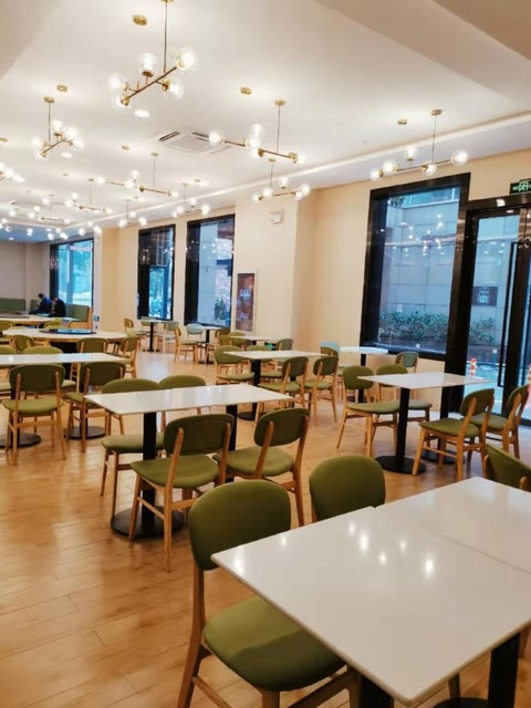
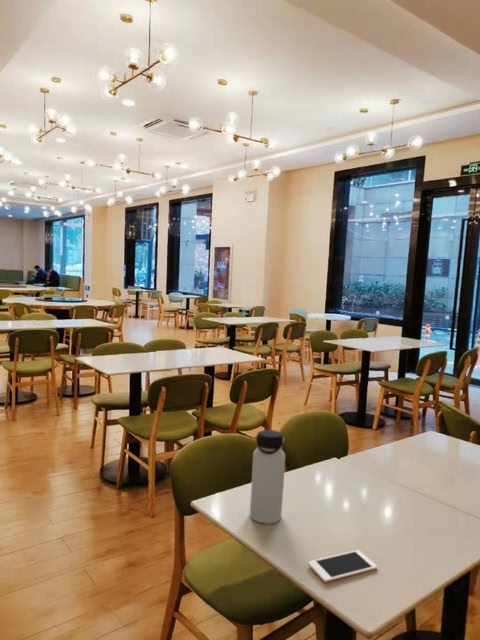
+ water bottle (267, 474)
+ cell phone (342, 565)
